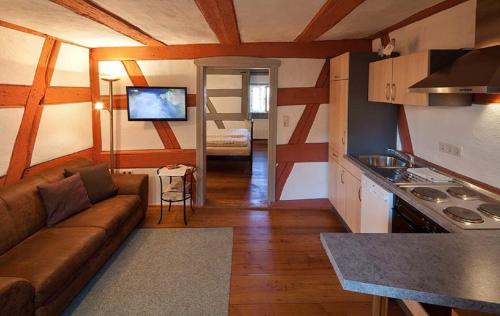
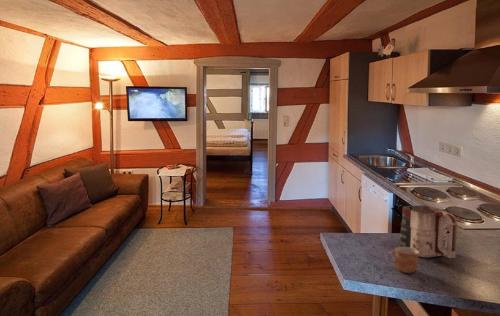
+ mug (430, 231)
+ mug (402, 259)
